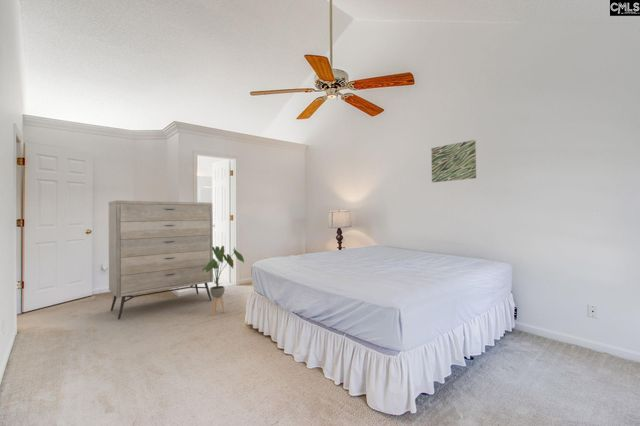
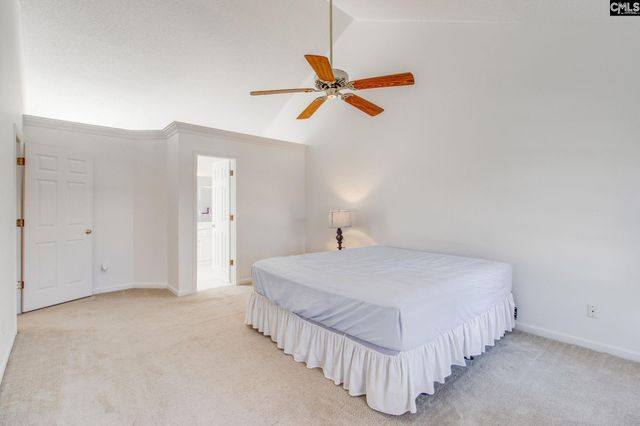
- wall art (452, 162)
- dresser (163, 253)
- house plant (219, 278)
